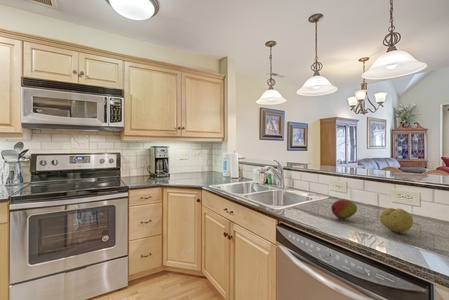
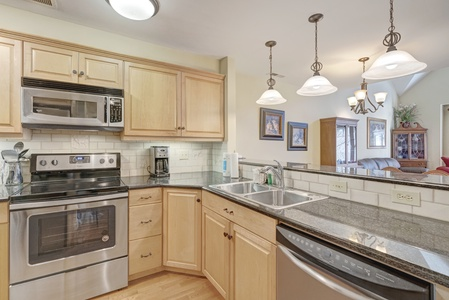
- fruit (343, 209)
- fruit (396, 220)
